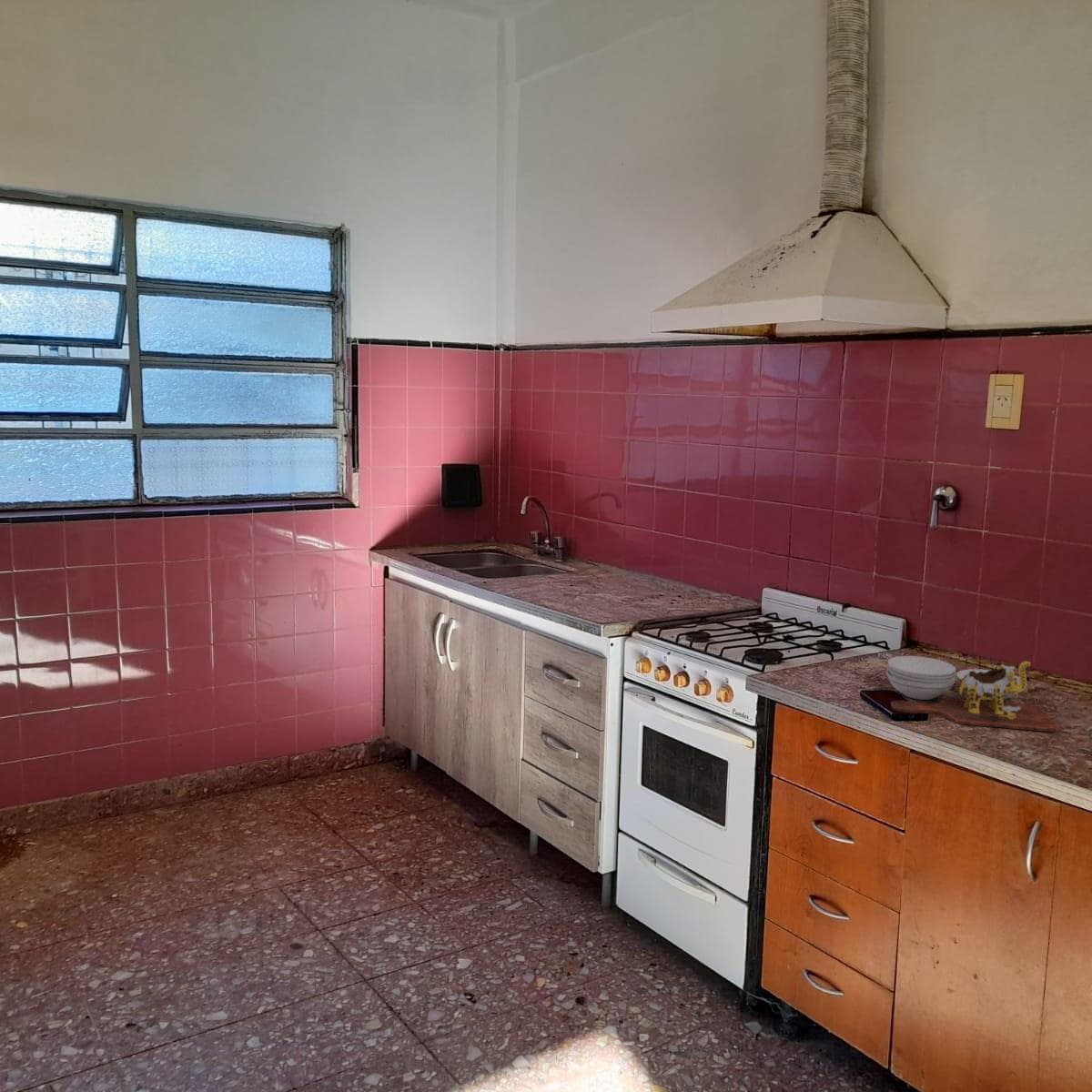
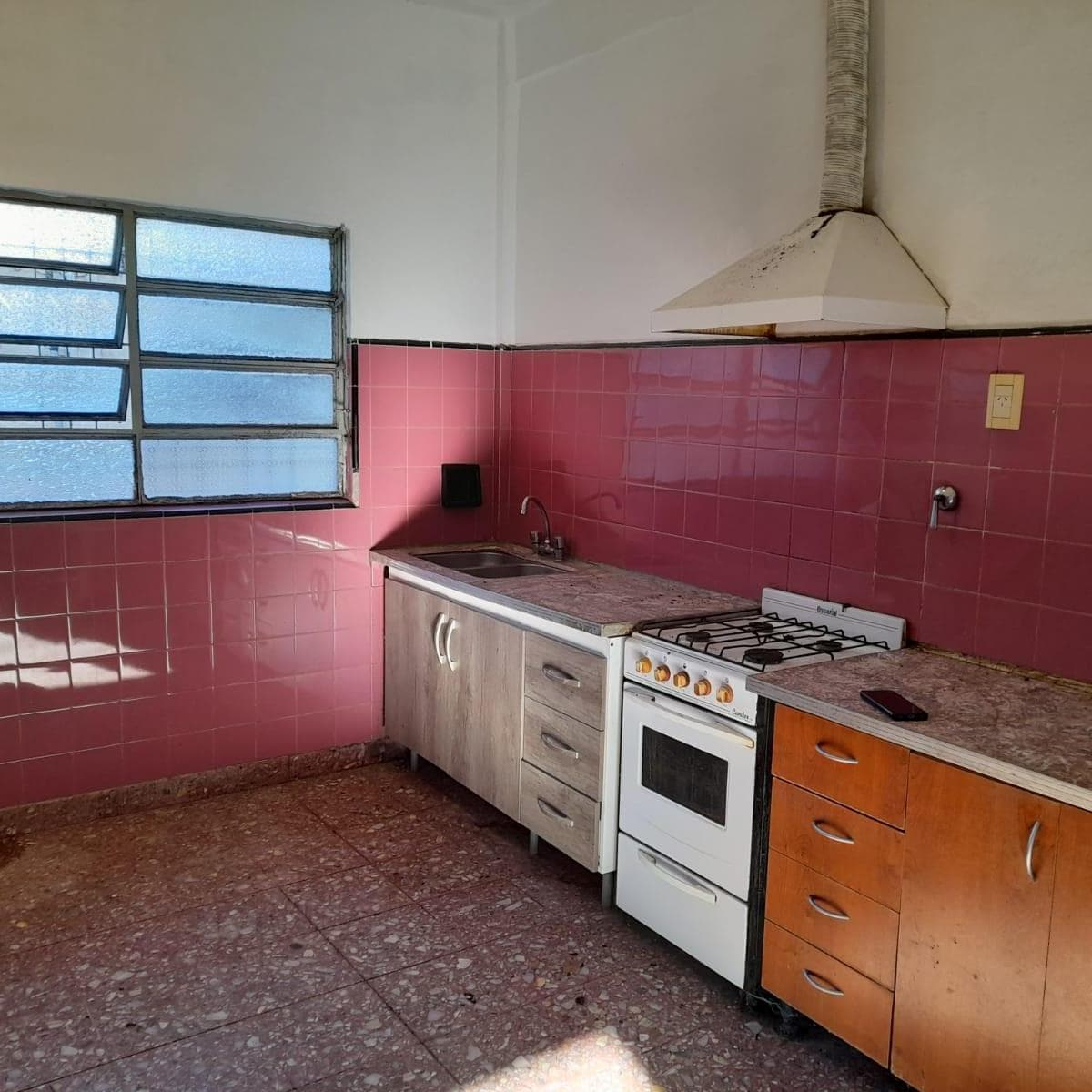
- cutting board (968, 677)
